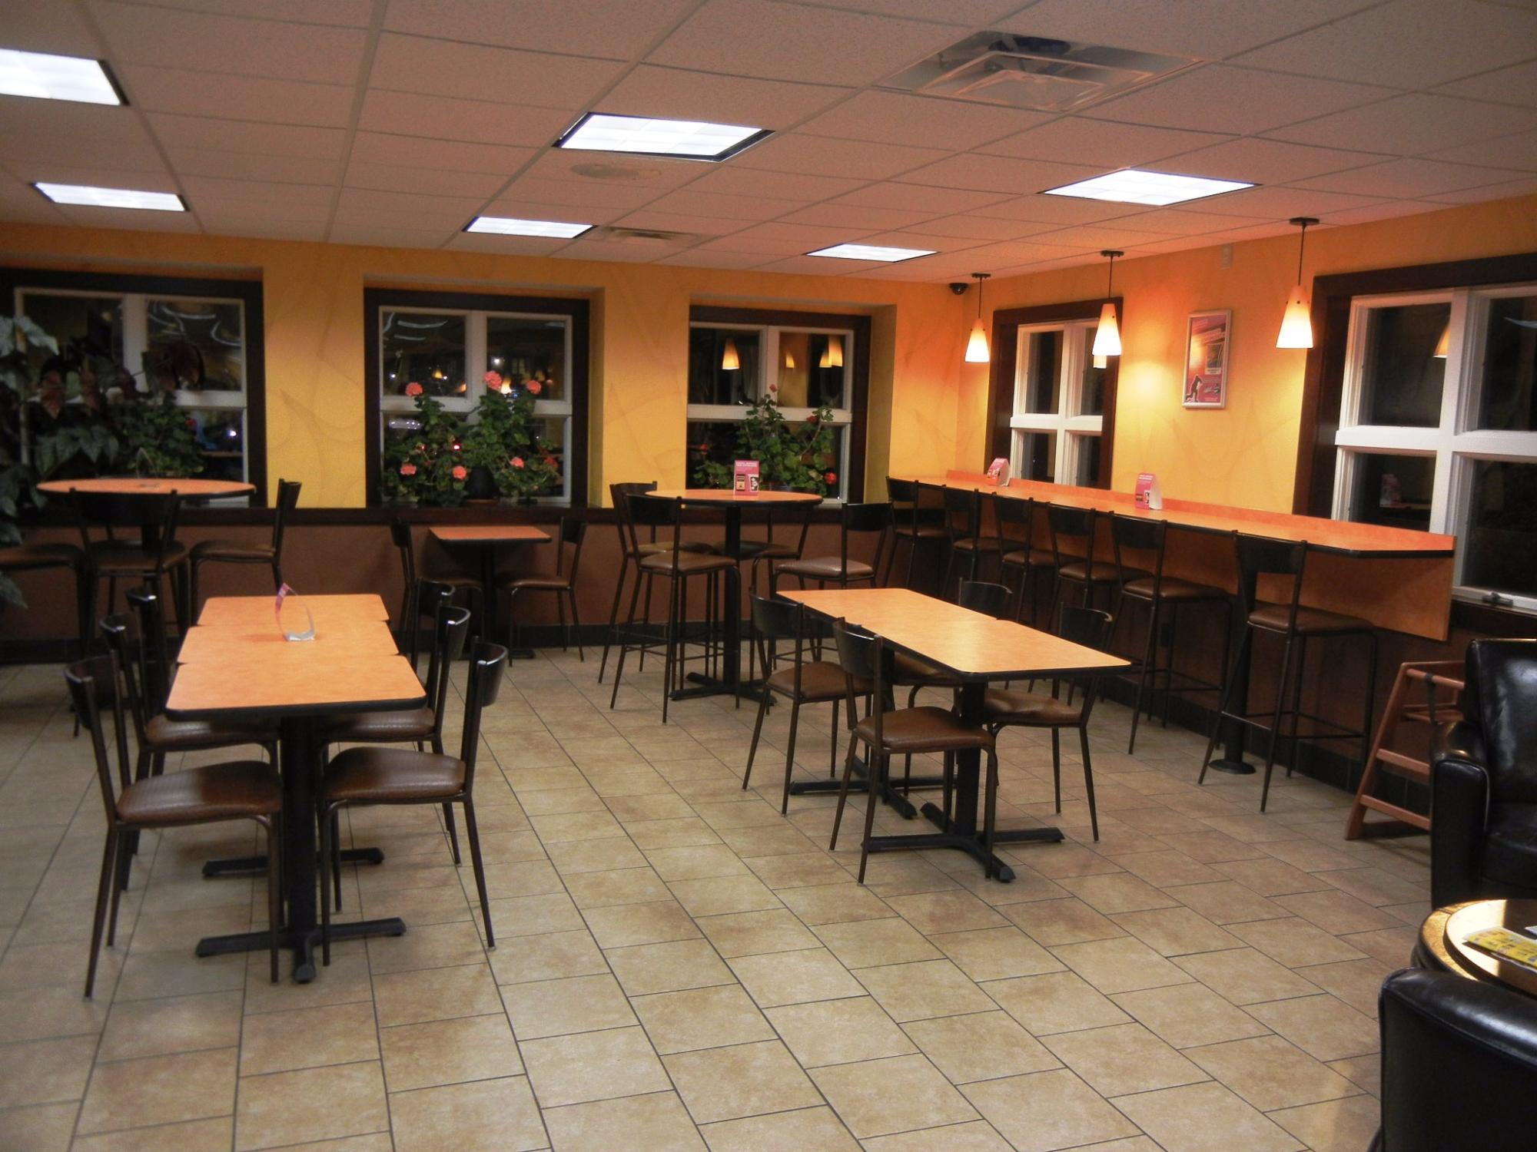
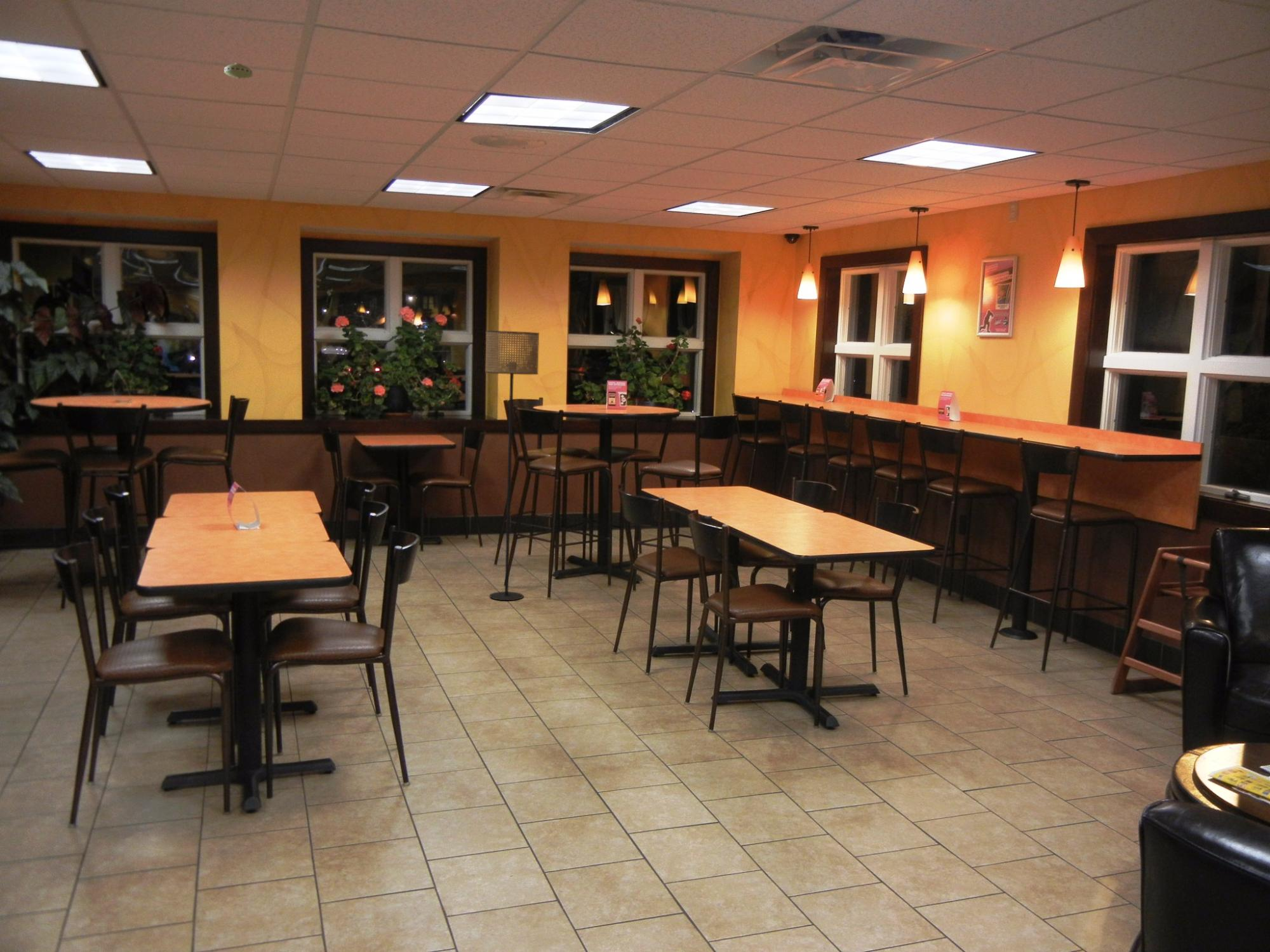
+ floor lamp (509, 466)
+ smoke detector (238, 71)
